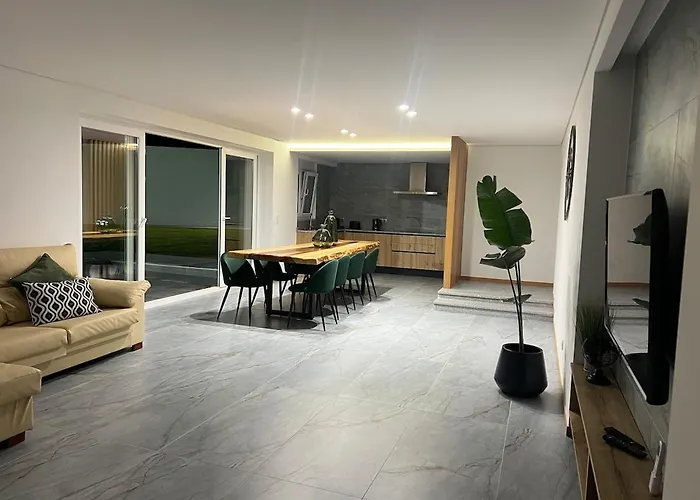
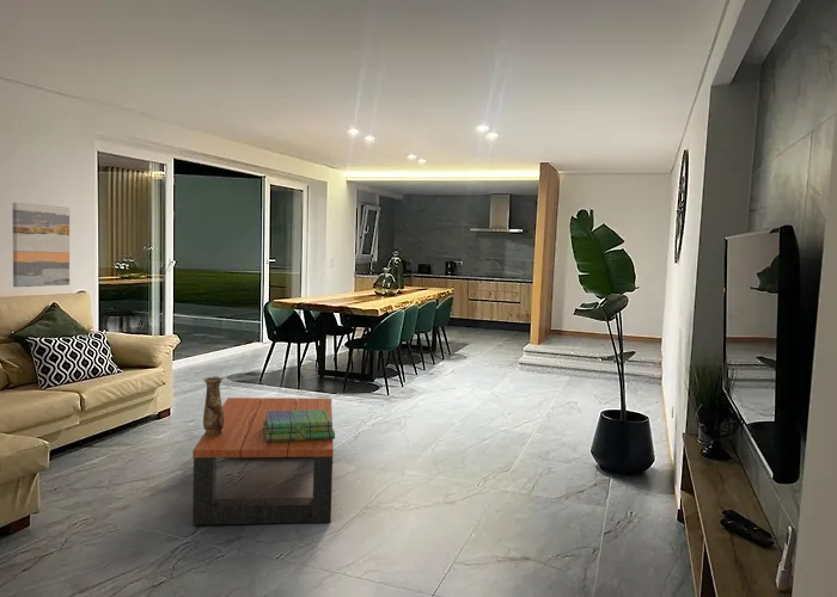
+ wall art (42, 245)
+ vase (213, 405)
+ stack of books (298, 424)
+ coffee table (273, 451)
